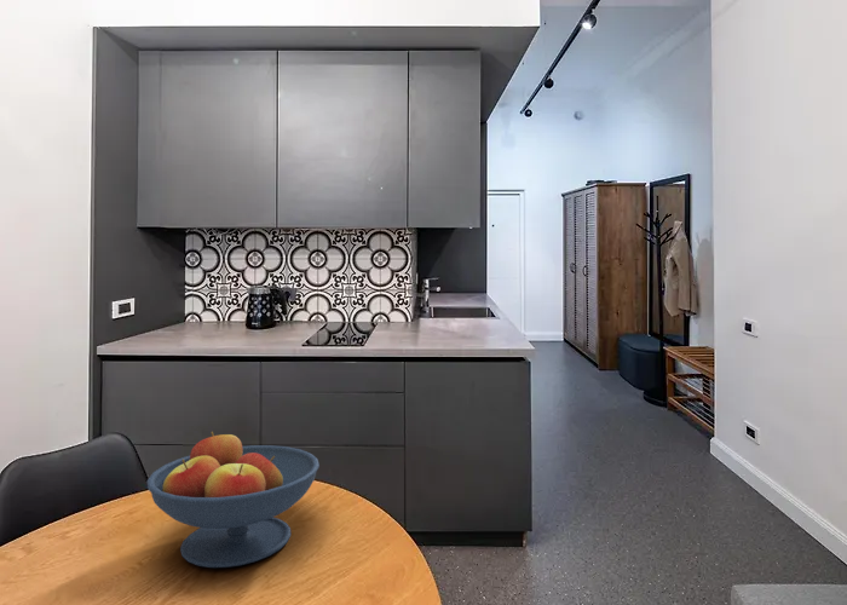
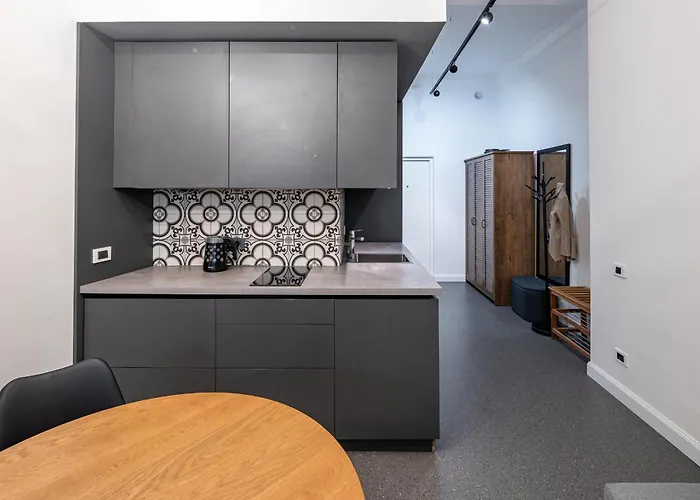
- fruit bowl (237, 491)
